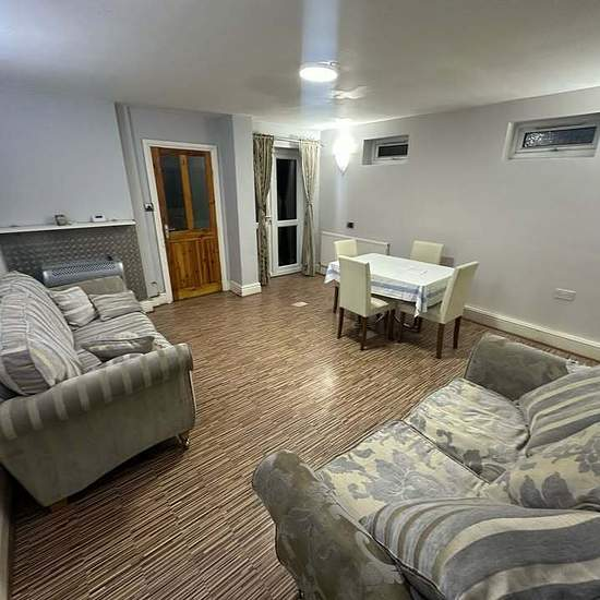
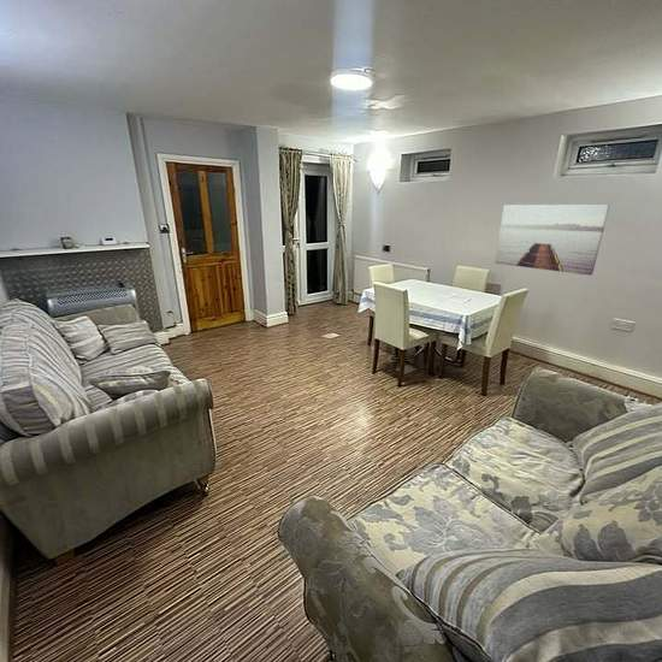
+ wall art (544, 237)
